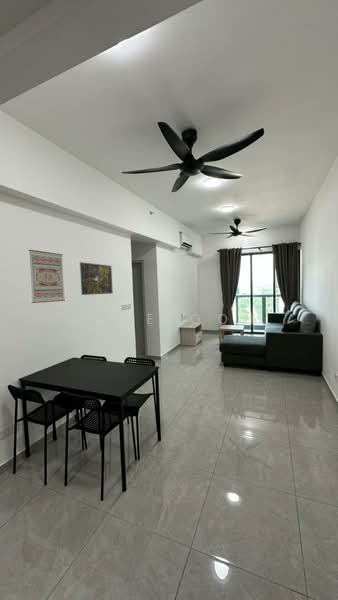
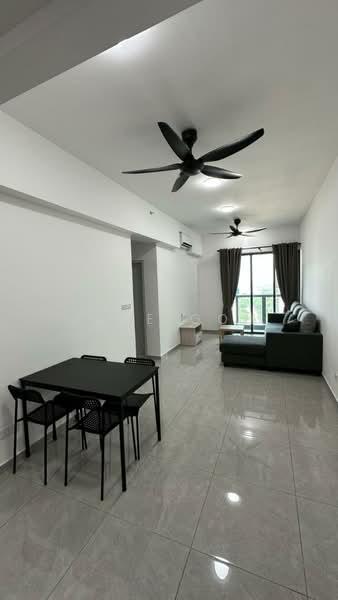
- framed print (97, 279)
- wall art (48, 277)
